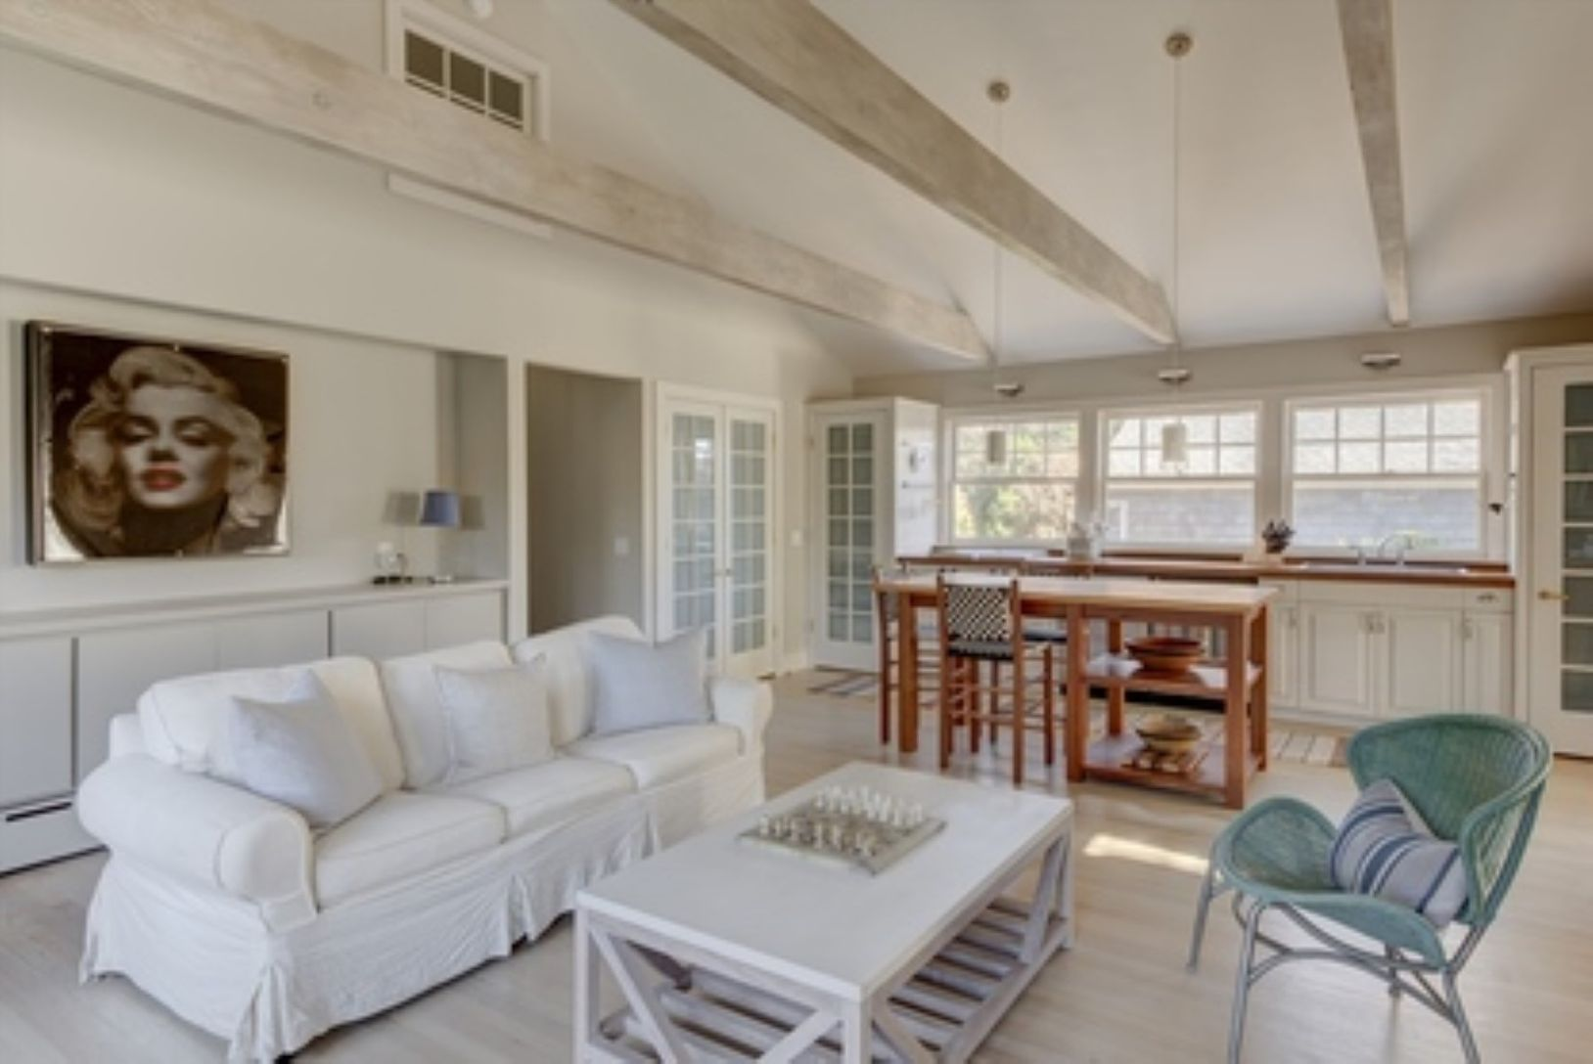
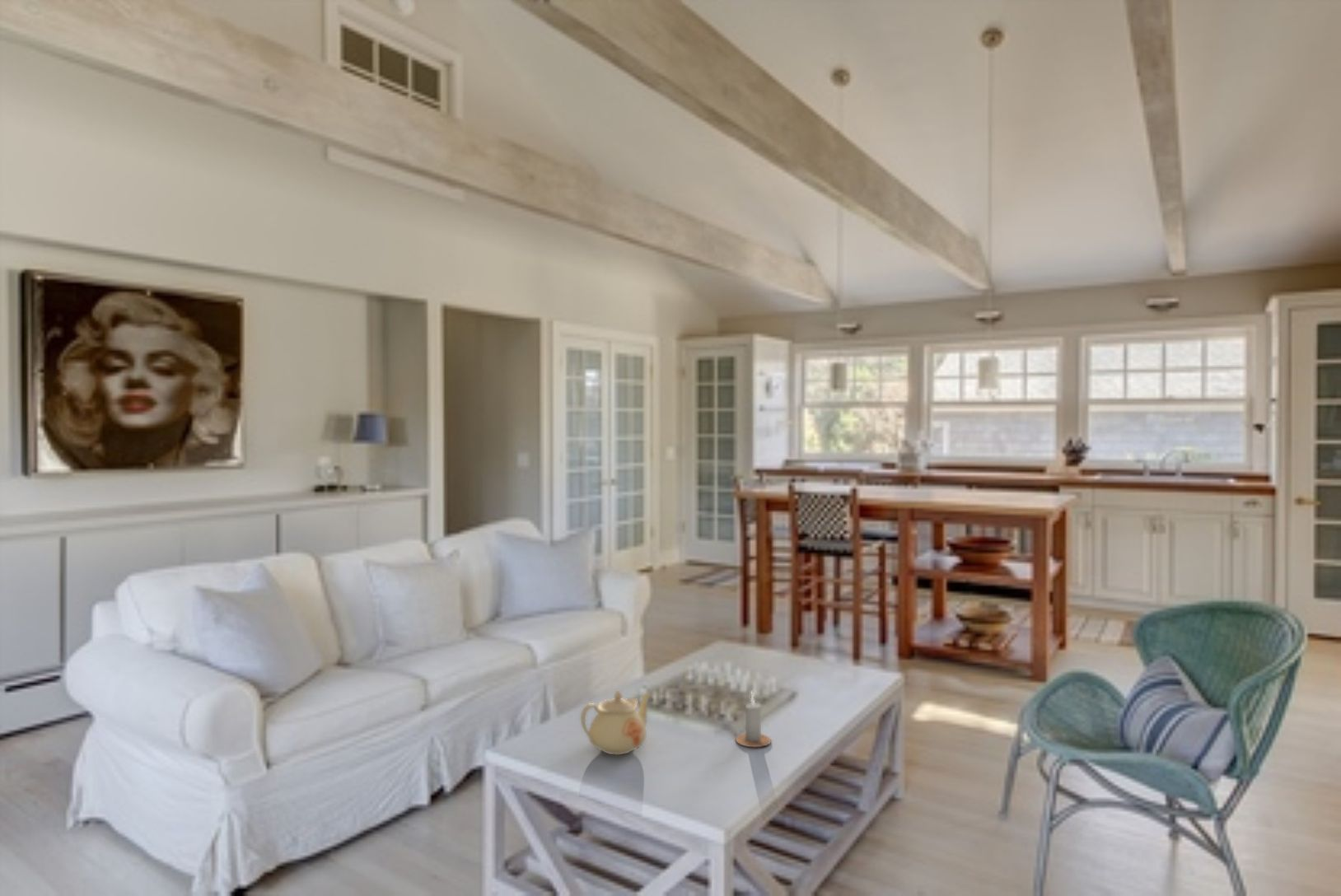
+ candle (753, 715)
+ teapot (617, 719)
